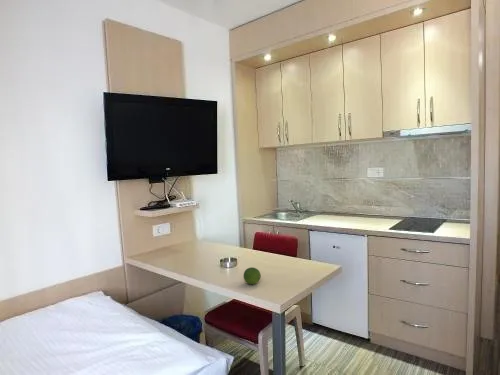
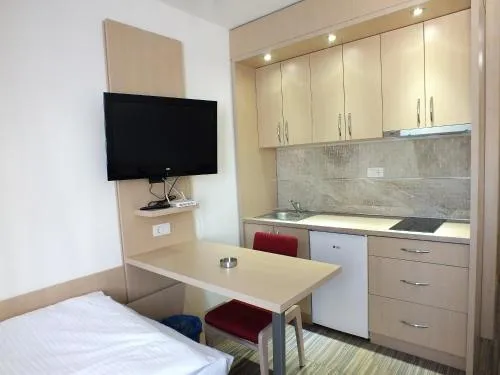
- fruit (252, 275)
